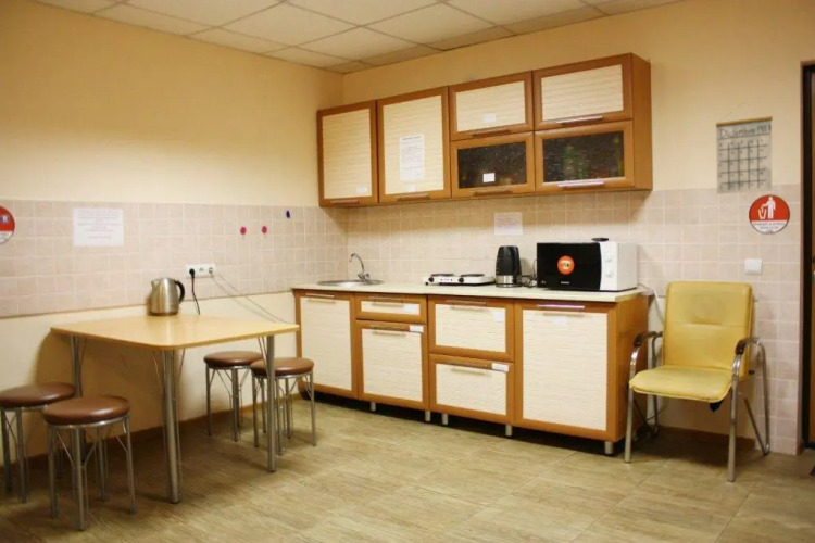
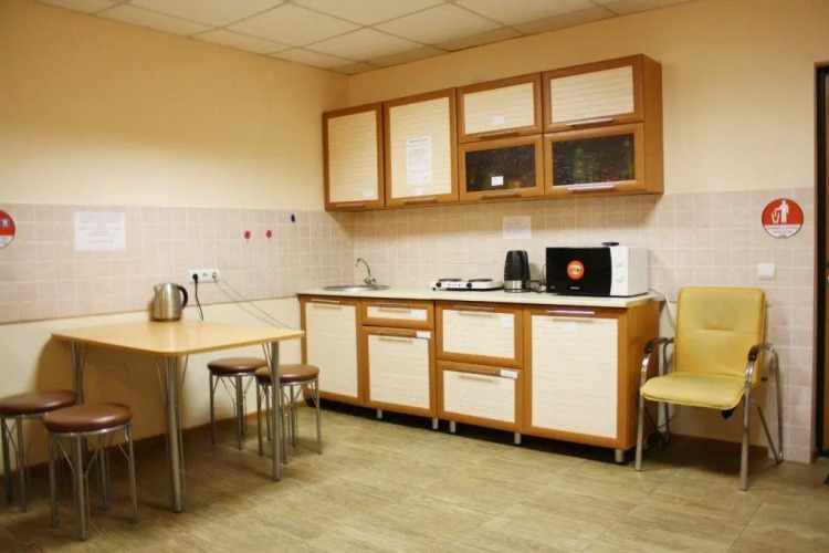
- calendar (743, 147)
